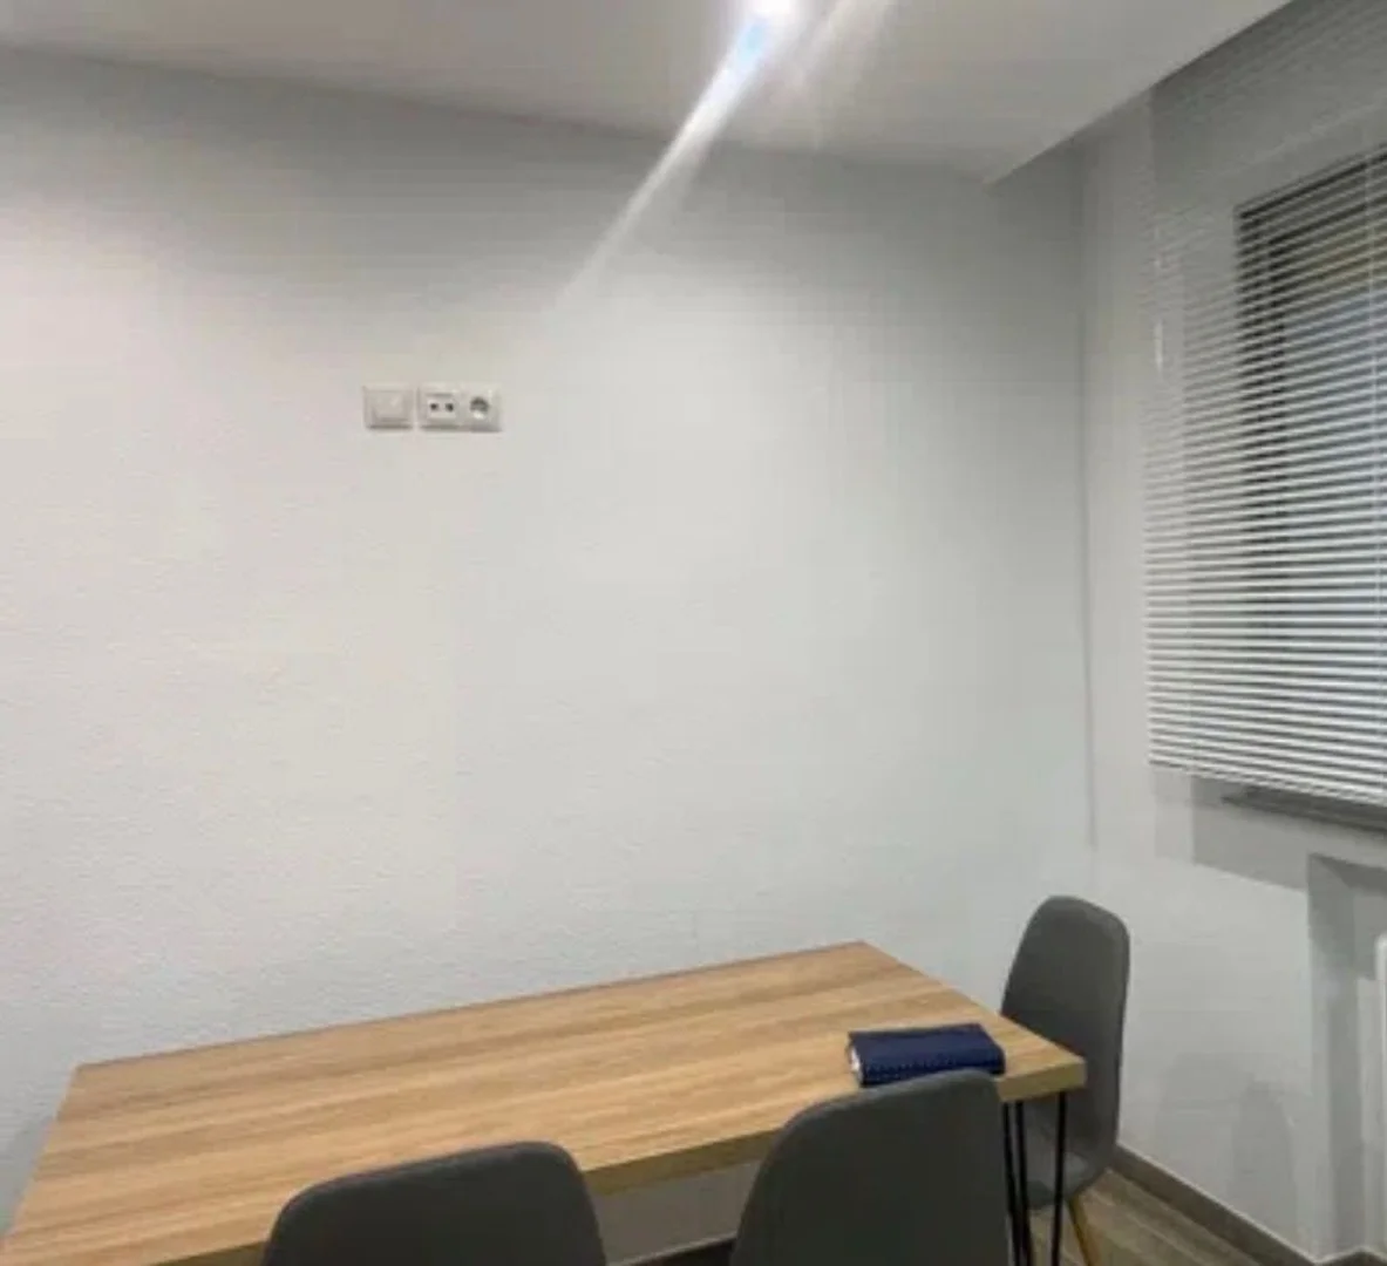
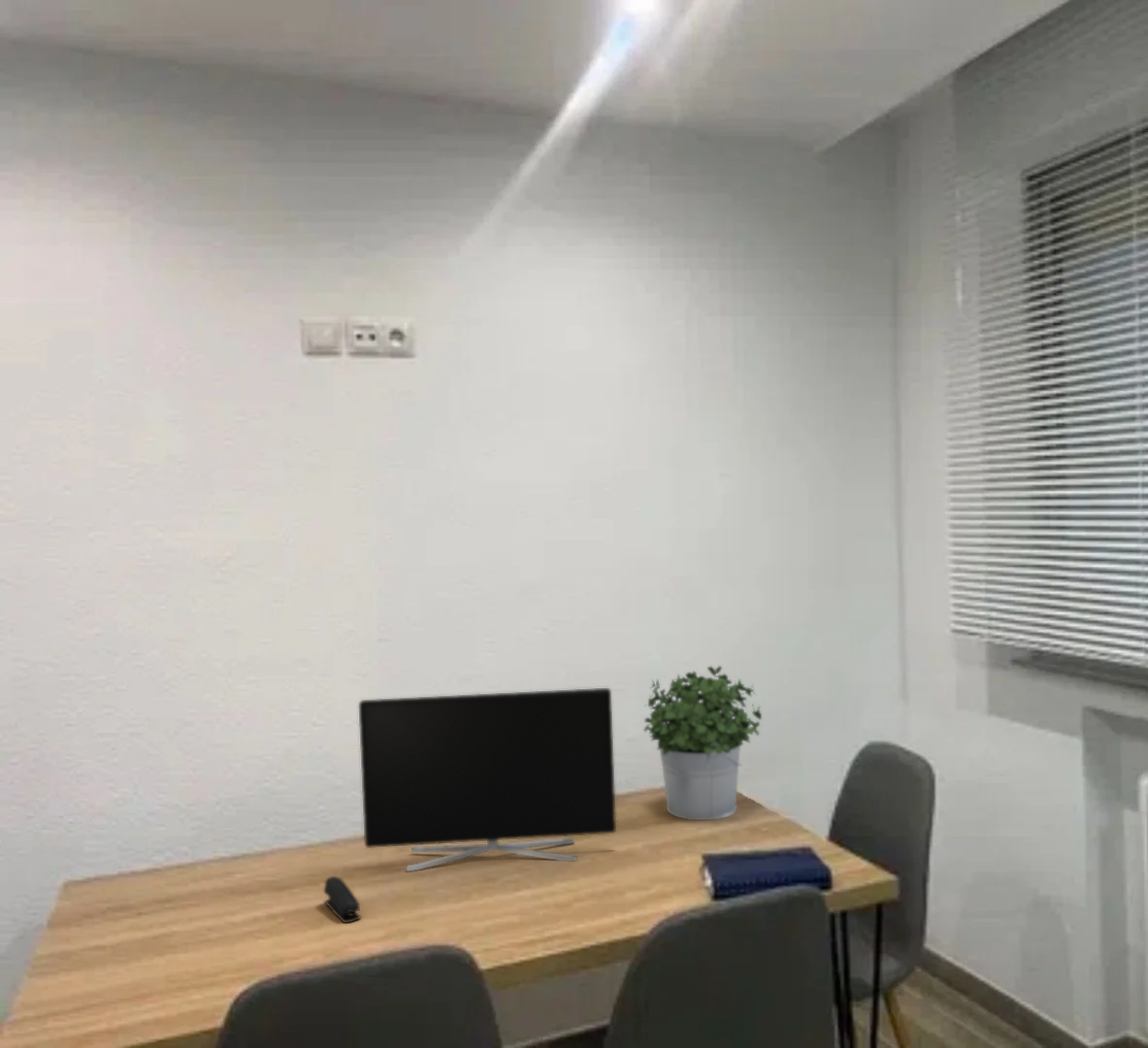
+ potted plant (704, 737)
+ stapler (341, 898)
+ monitor (489, 774)
